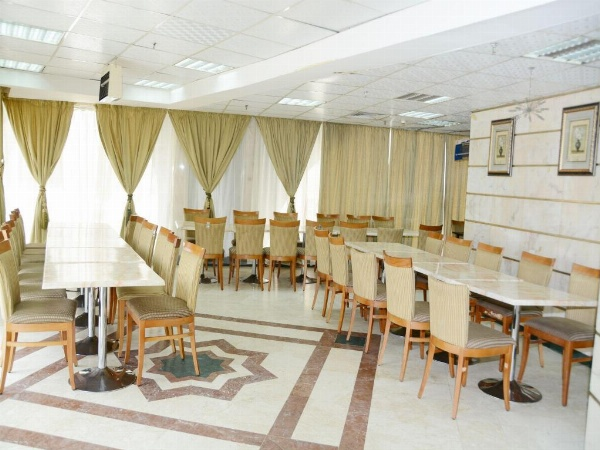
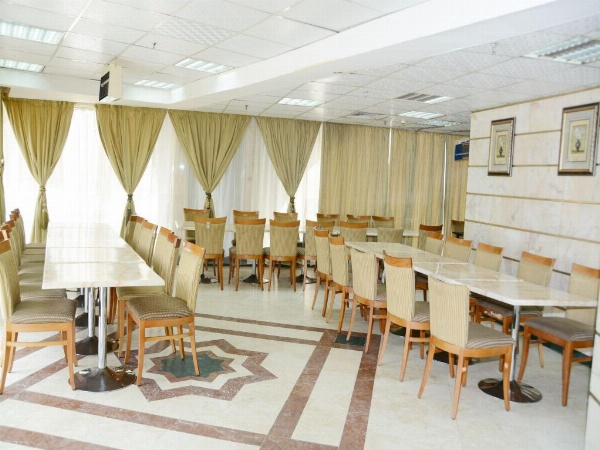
- chandelier (529, 93)
